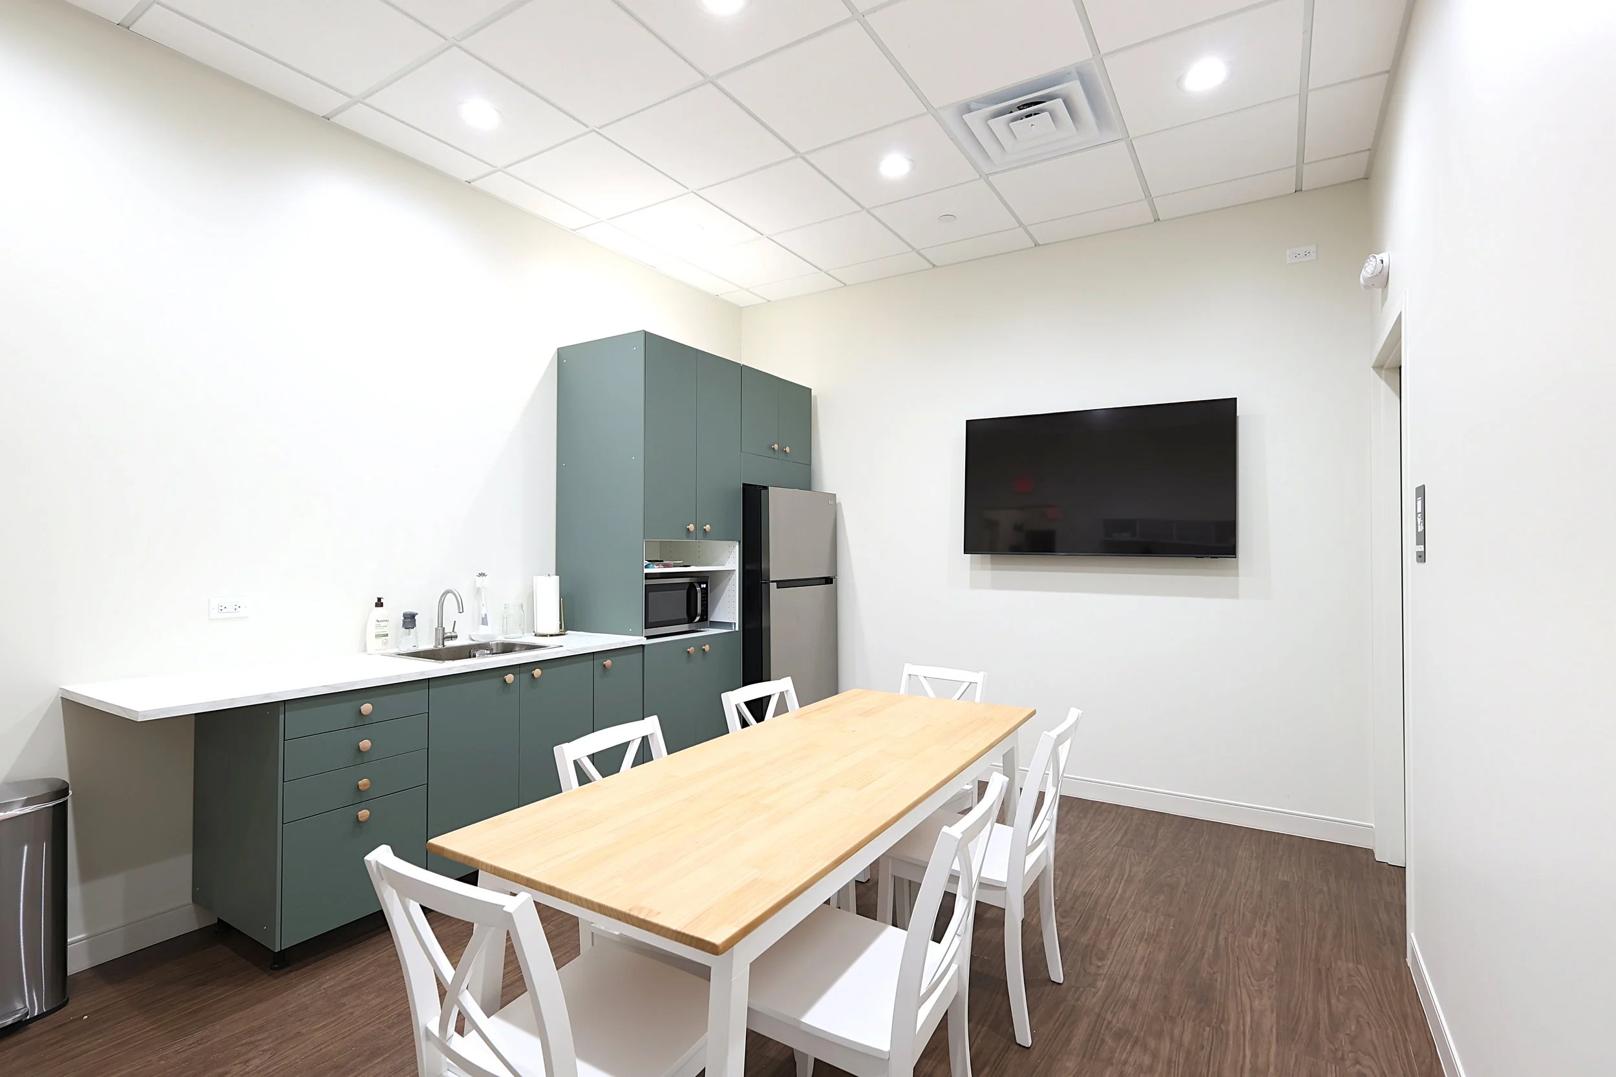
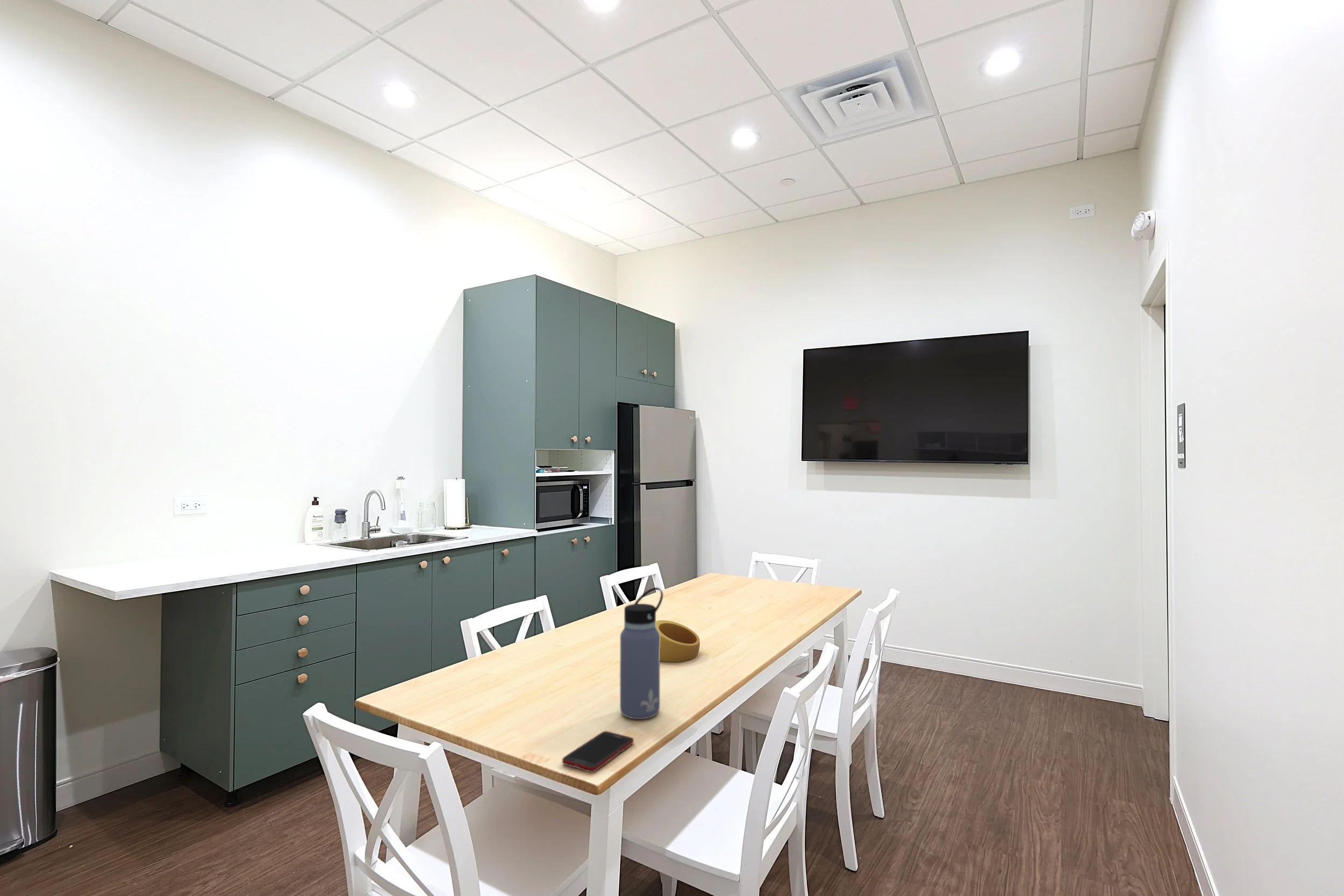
+ water bottle (641, 651)
+ cell phone (599, 750)
+ ring (673, 639)
